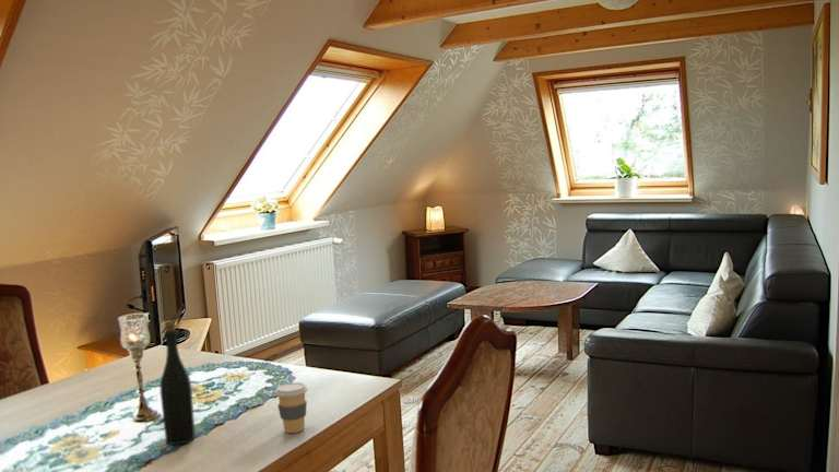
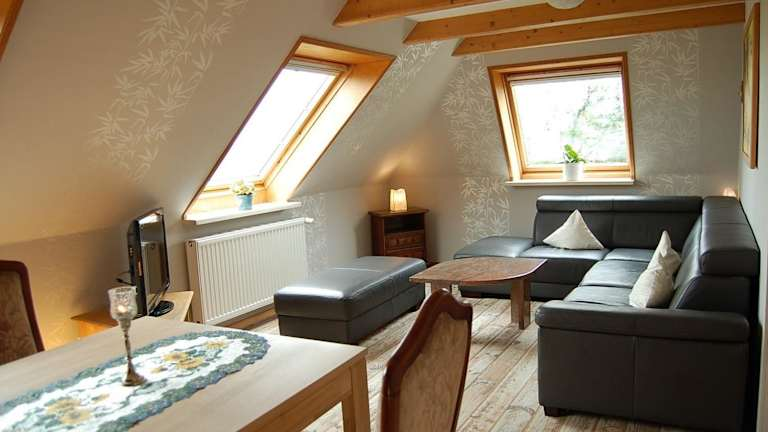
- bottle (175, 380)
- coffee cup (292, 408)
